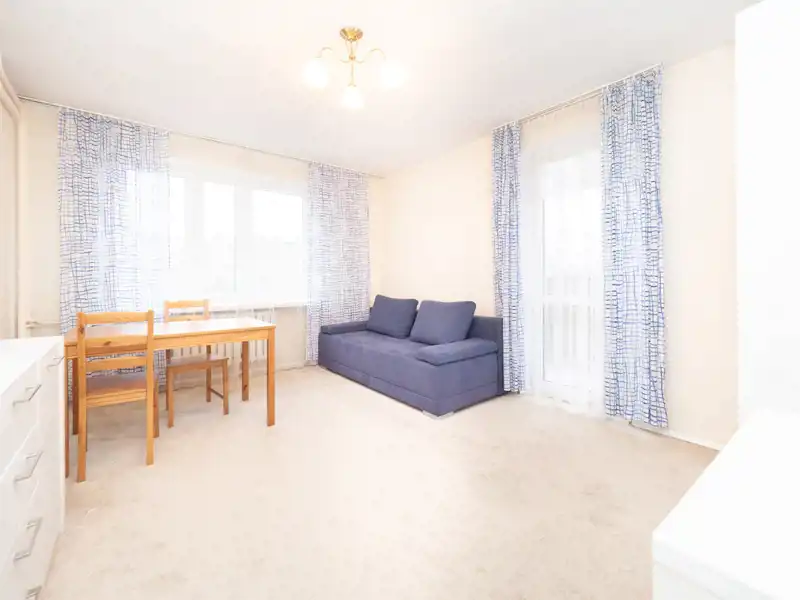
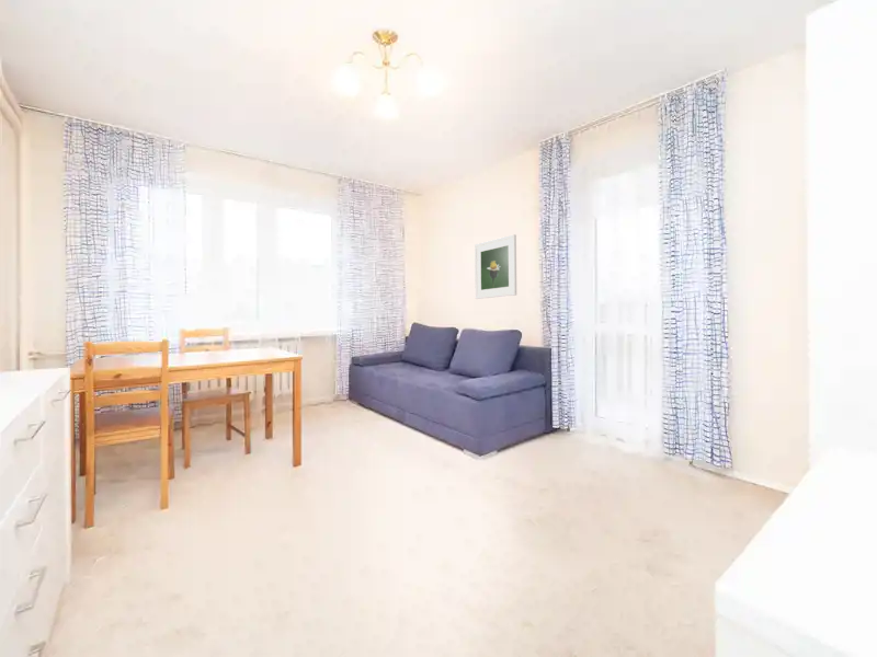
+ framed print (494, 268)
